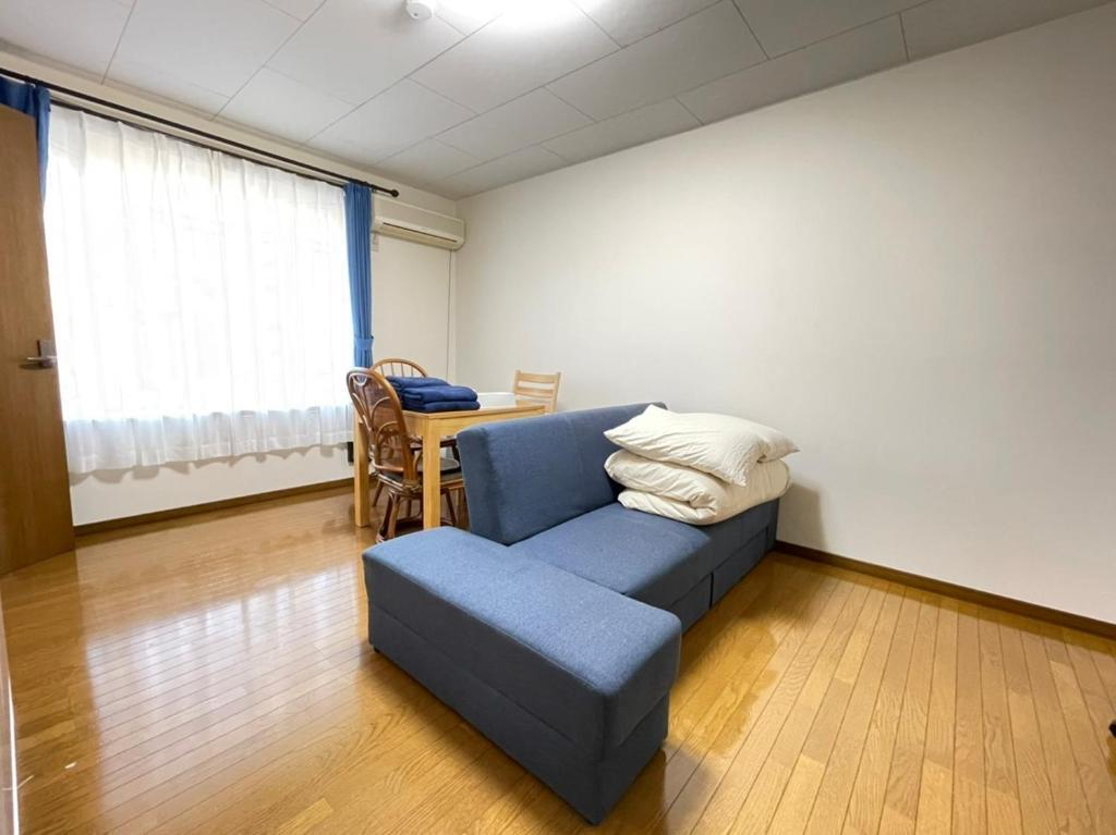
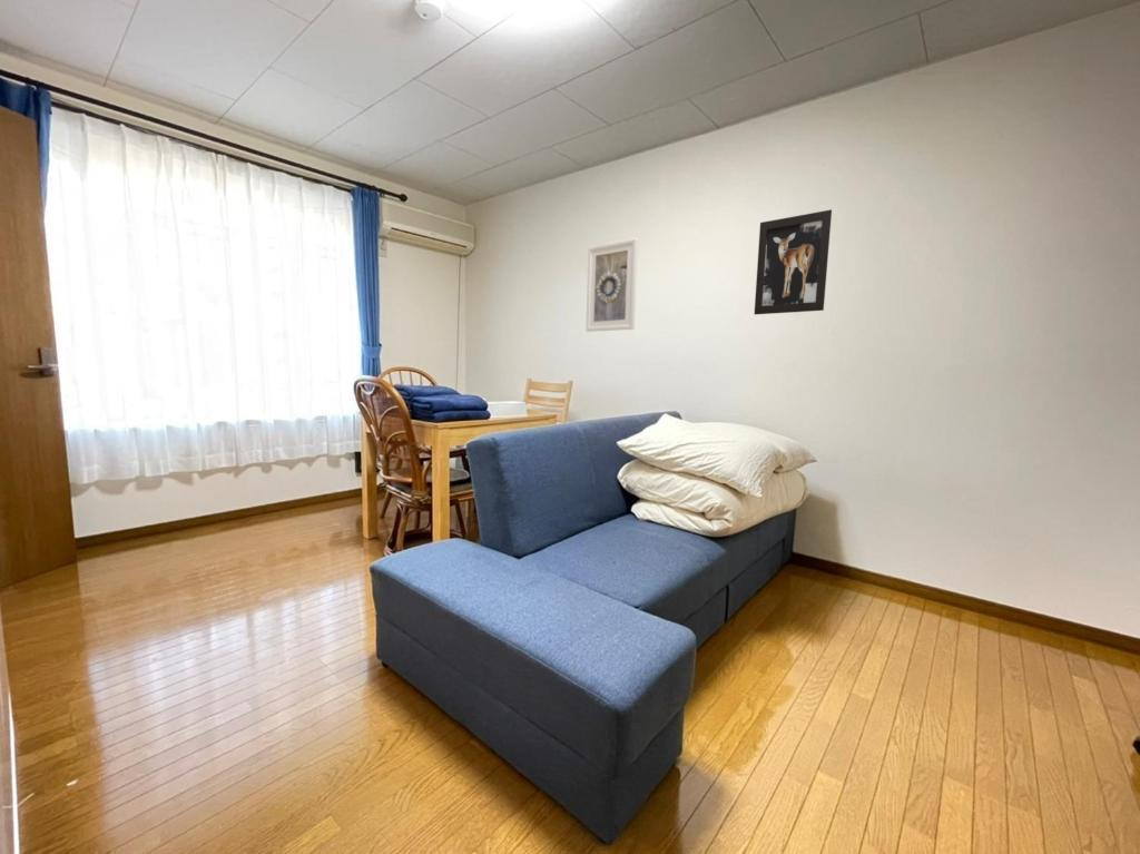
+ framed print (610, 286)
+ wall art (790, 265)
